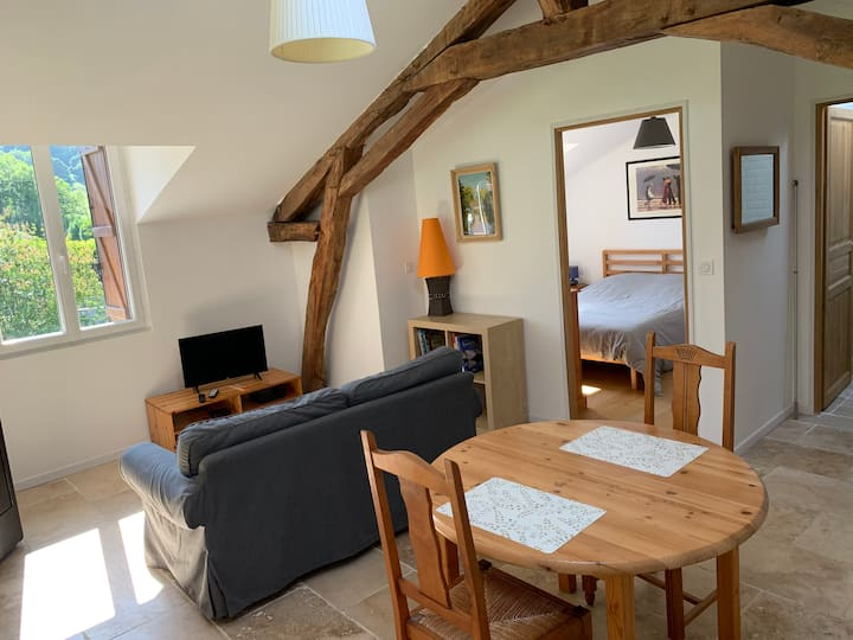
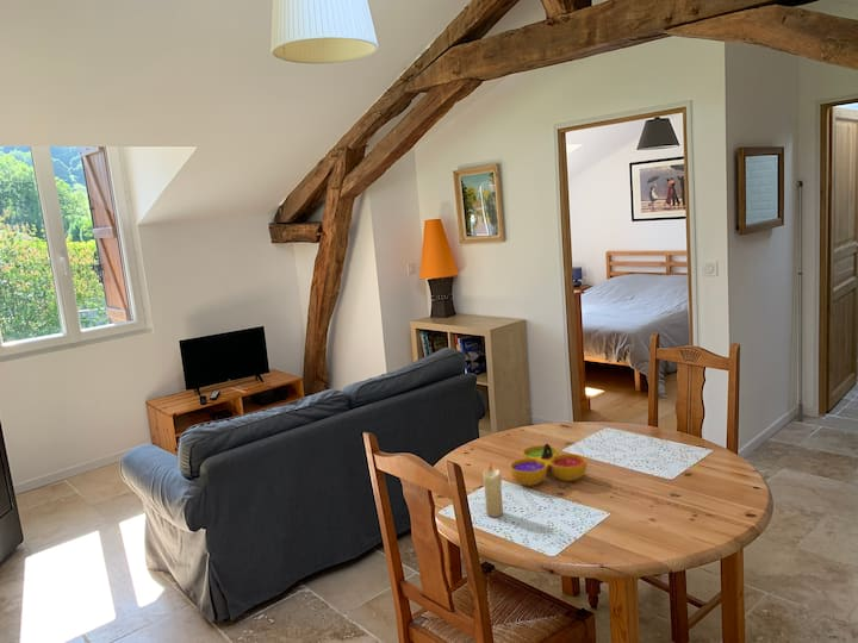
+ candle (492, 487)
+ decorative bowl (551, 461)
